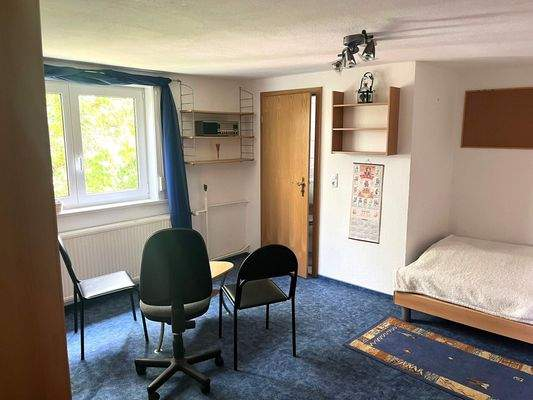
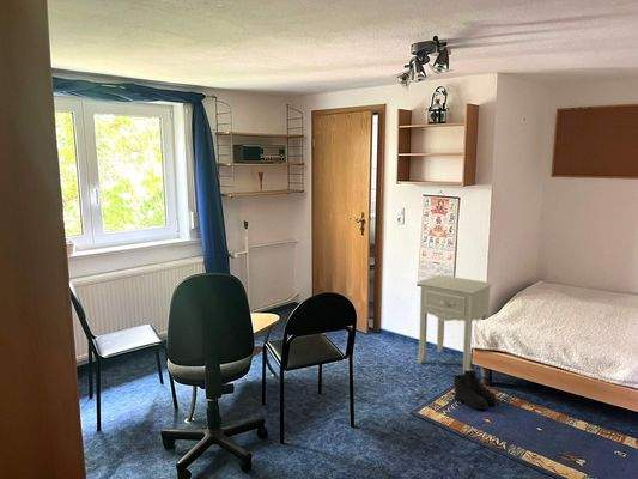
+ boots (474, 387)
+ nightstand (451, 320)
